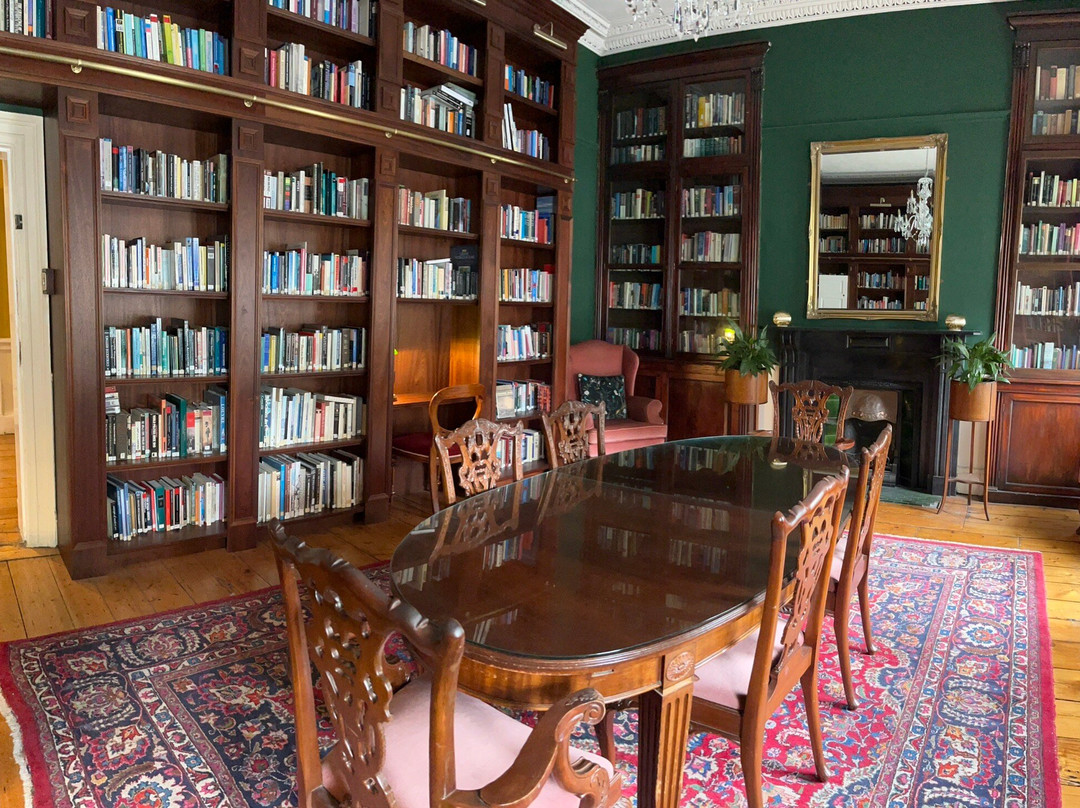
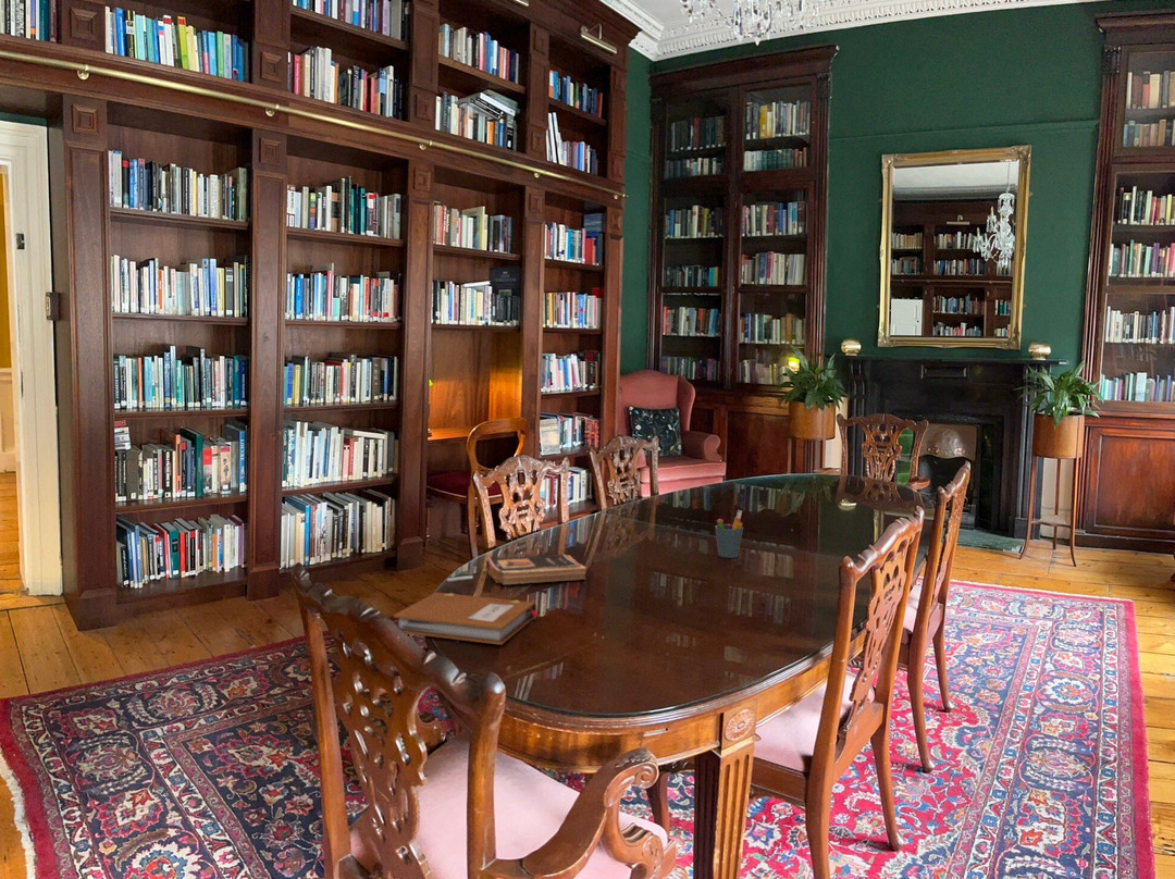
+ pen holder (729, 533)
+ notebook (470, 616)
+ book (535, 567)
